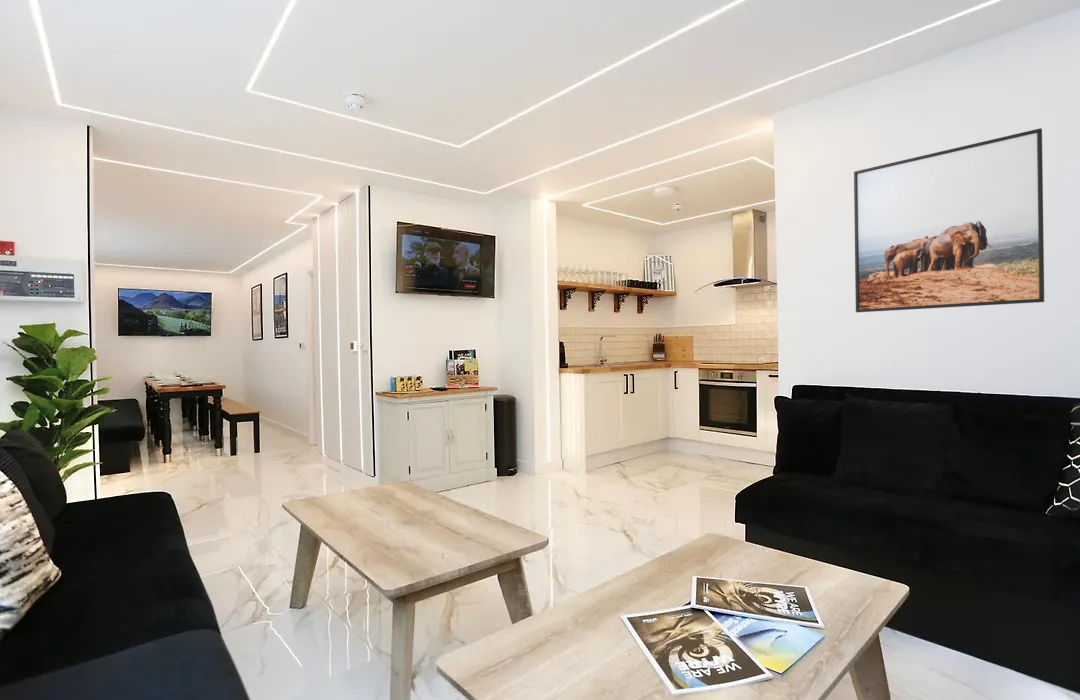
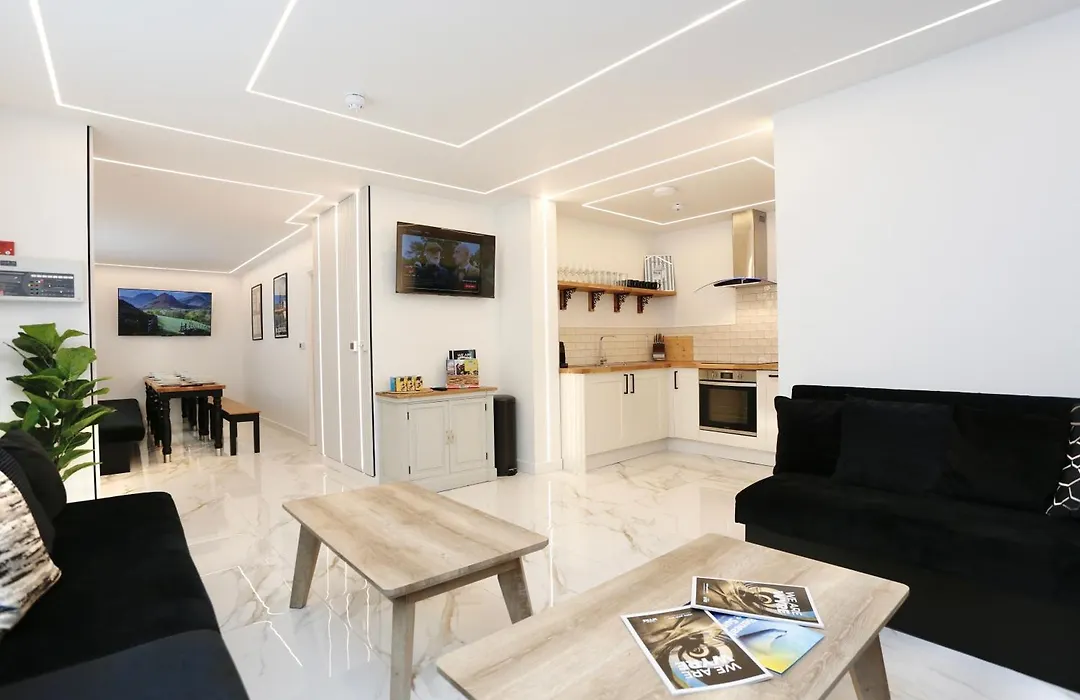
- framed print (939, 230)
